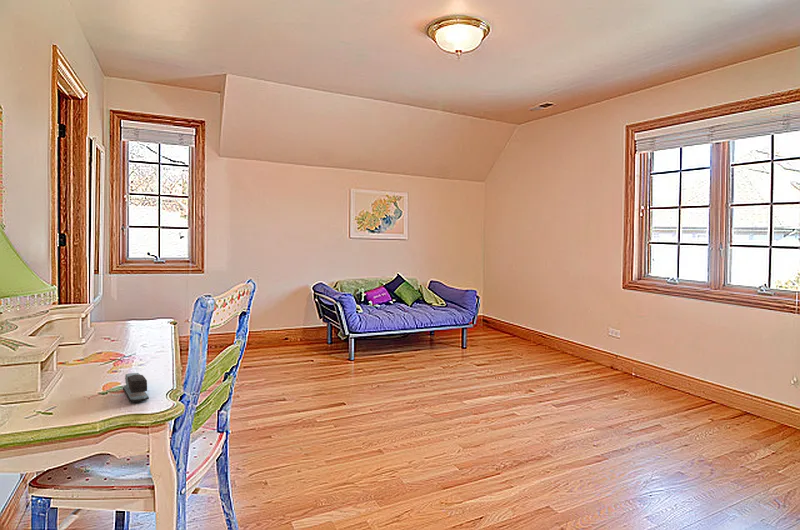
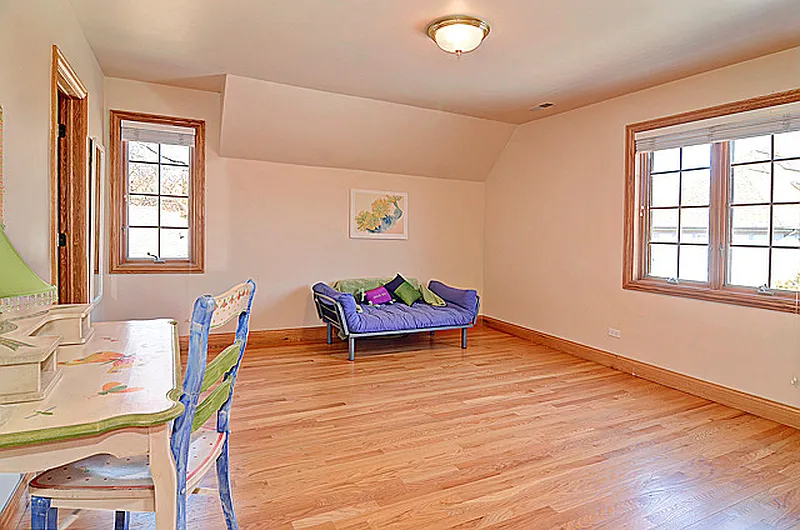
- stapler (135, 384)
